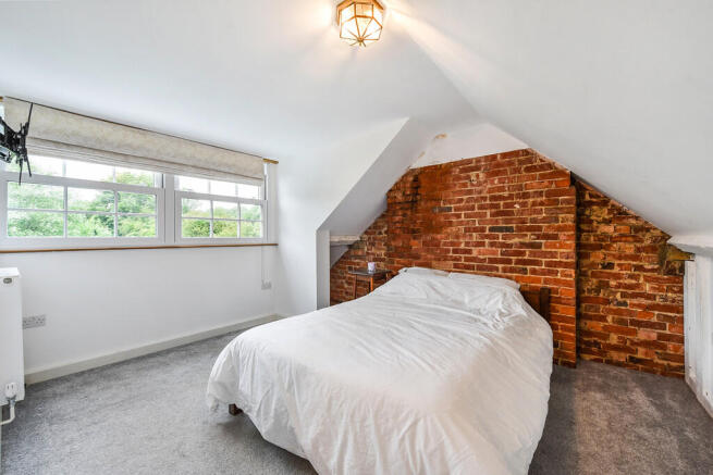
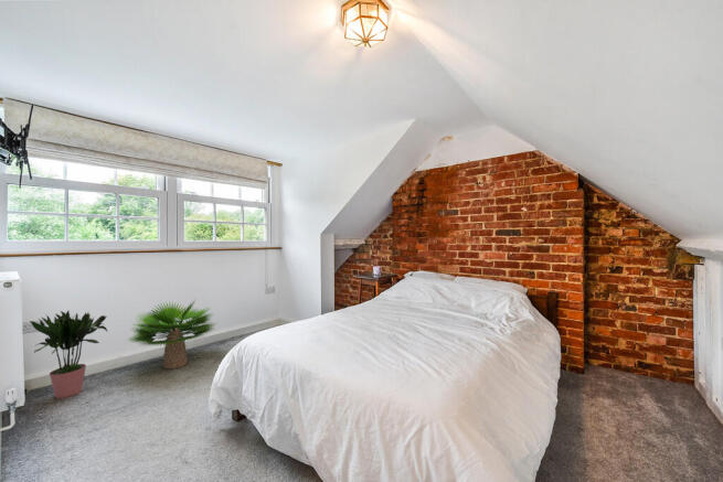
+ potted plant (72, 349)
+ potted plant (173, 331)
